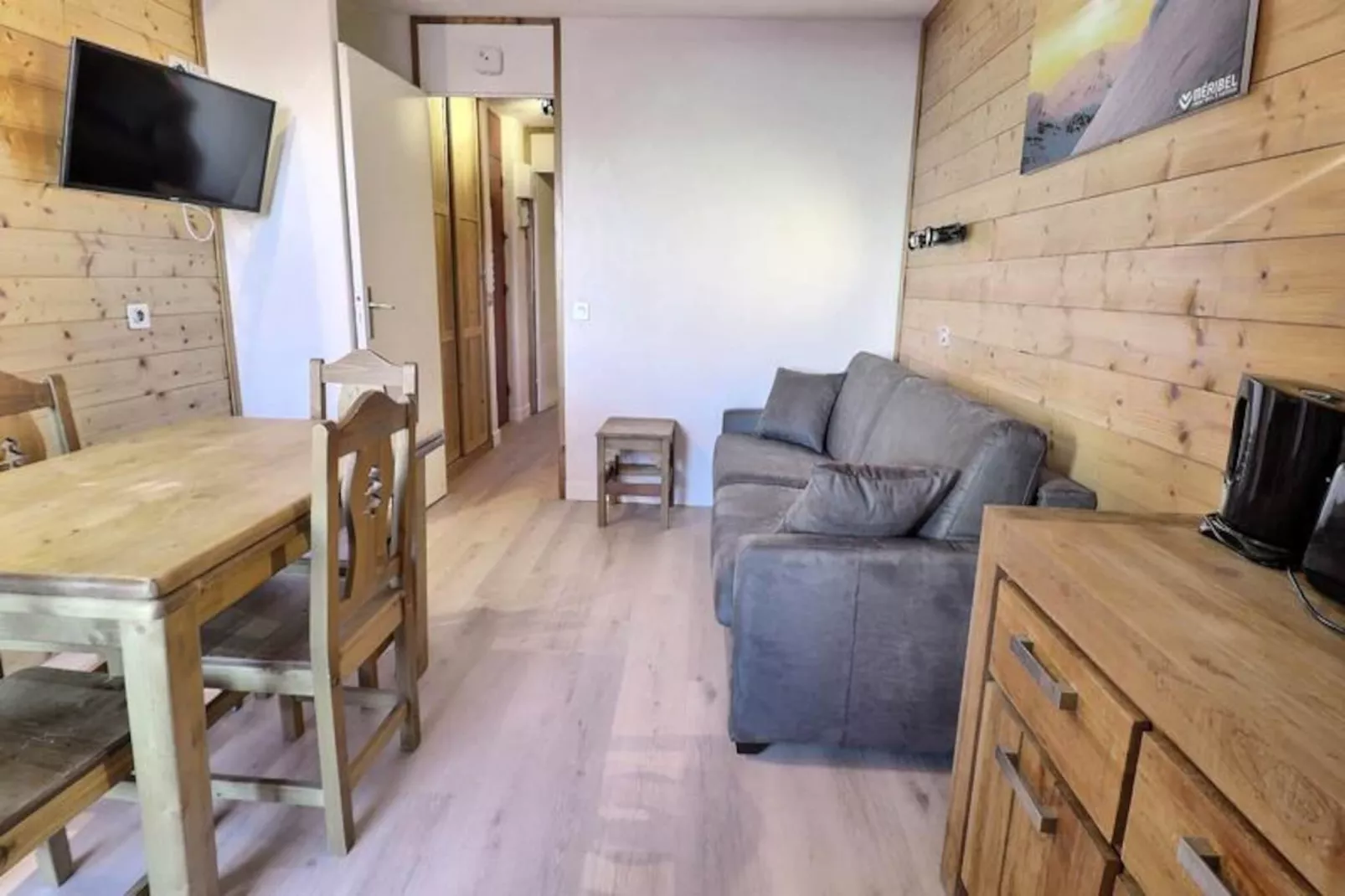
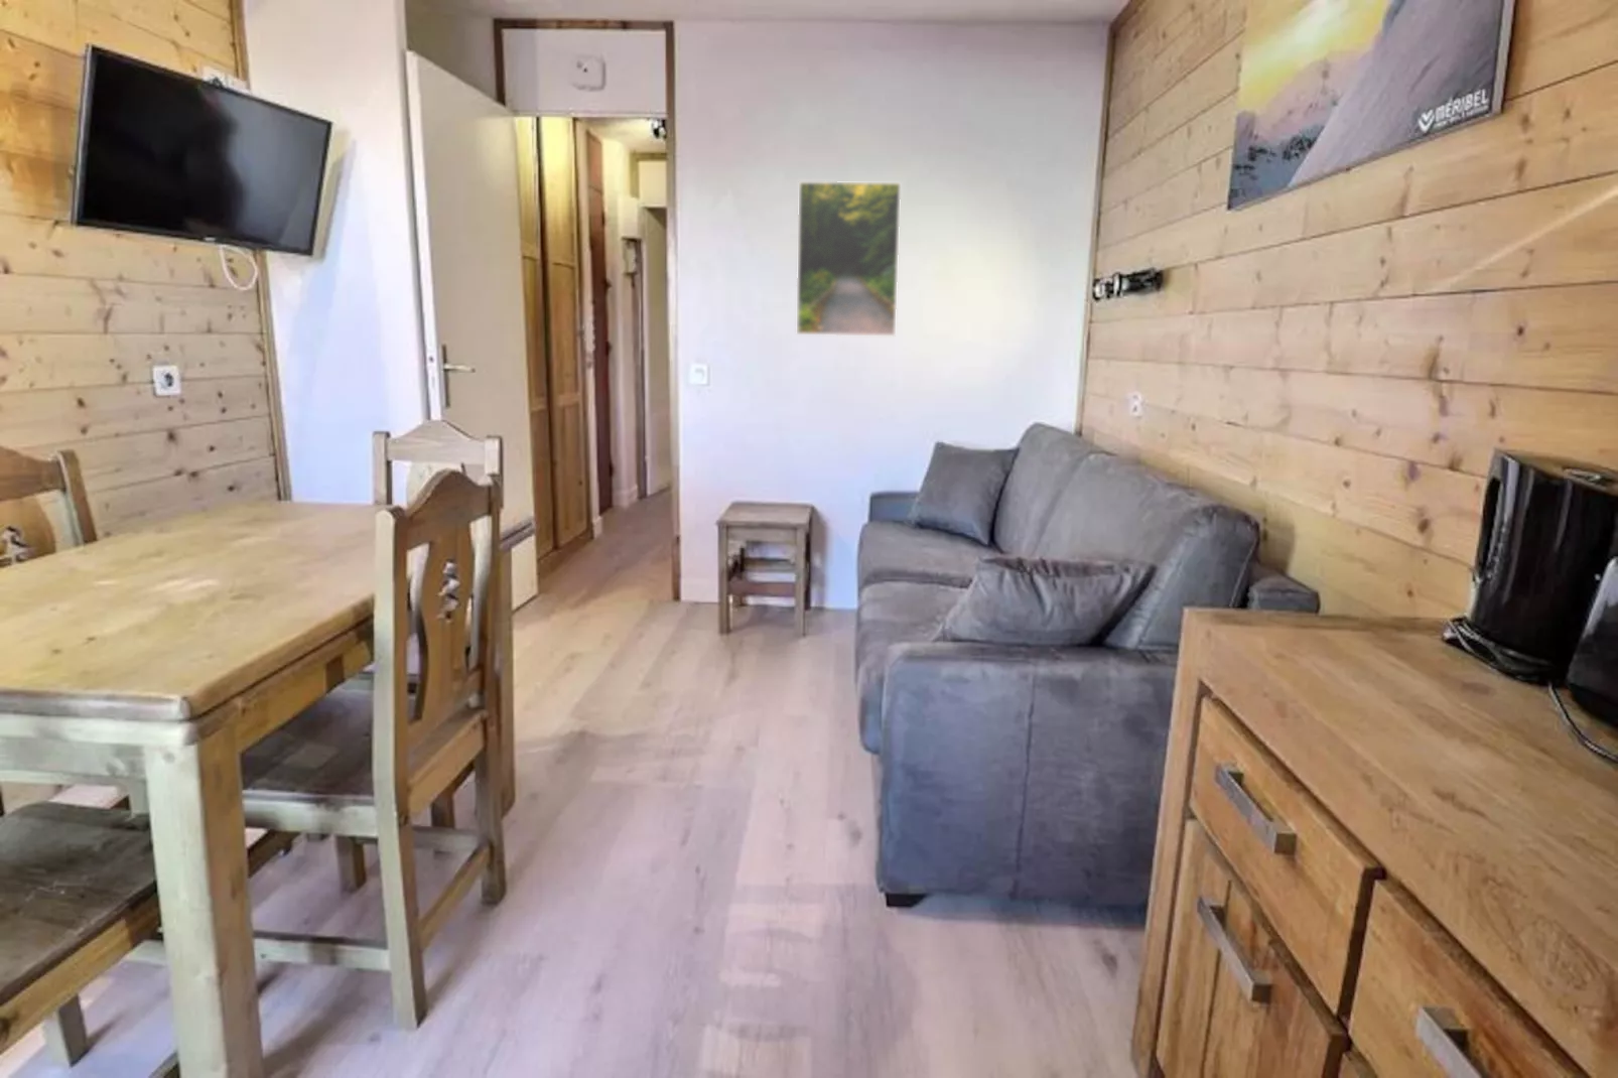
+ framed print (847, 260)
